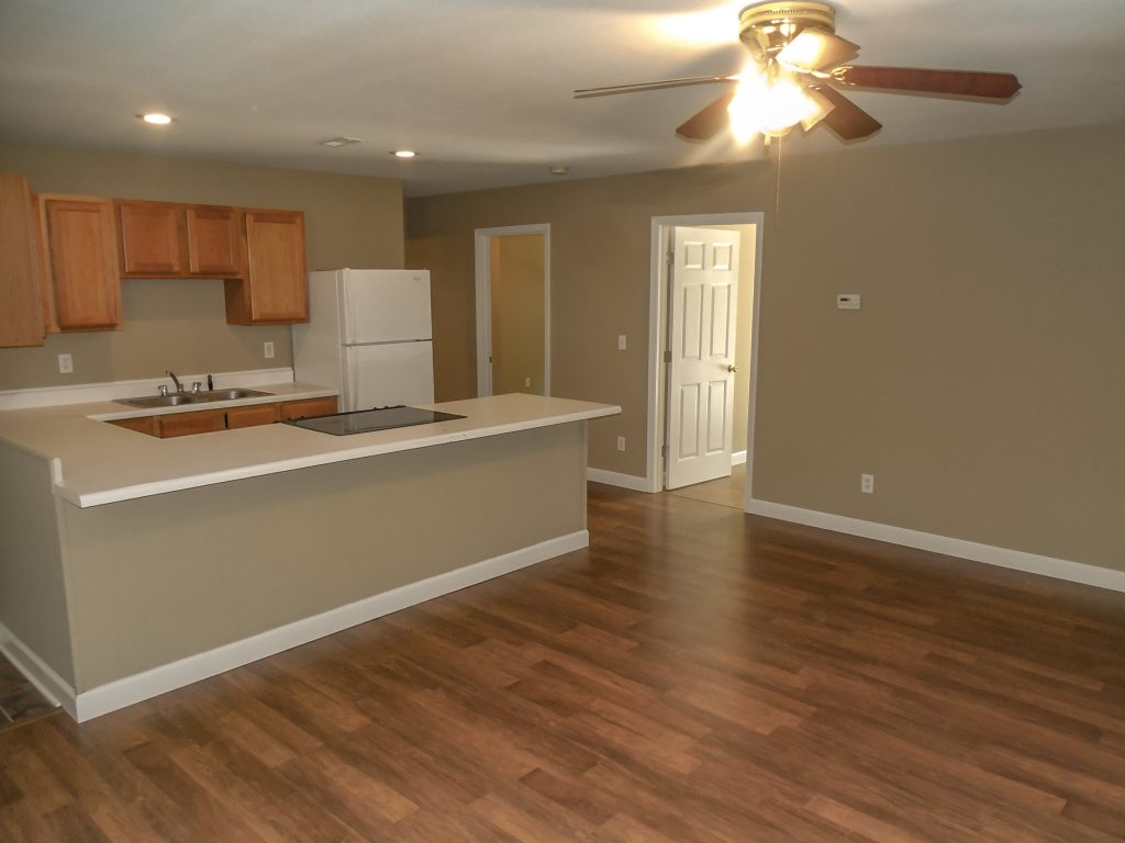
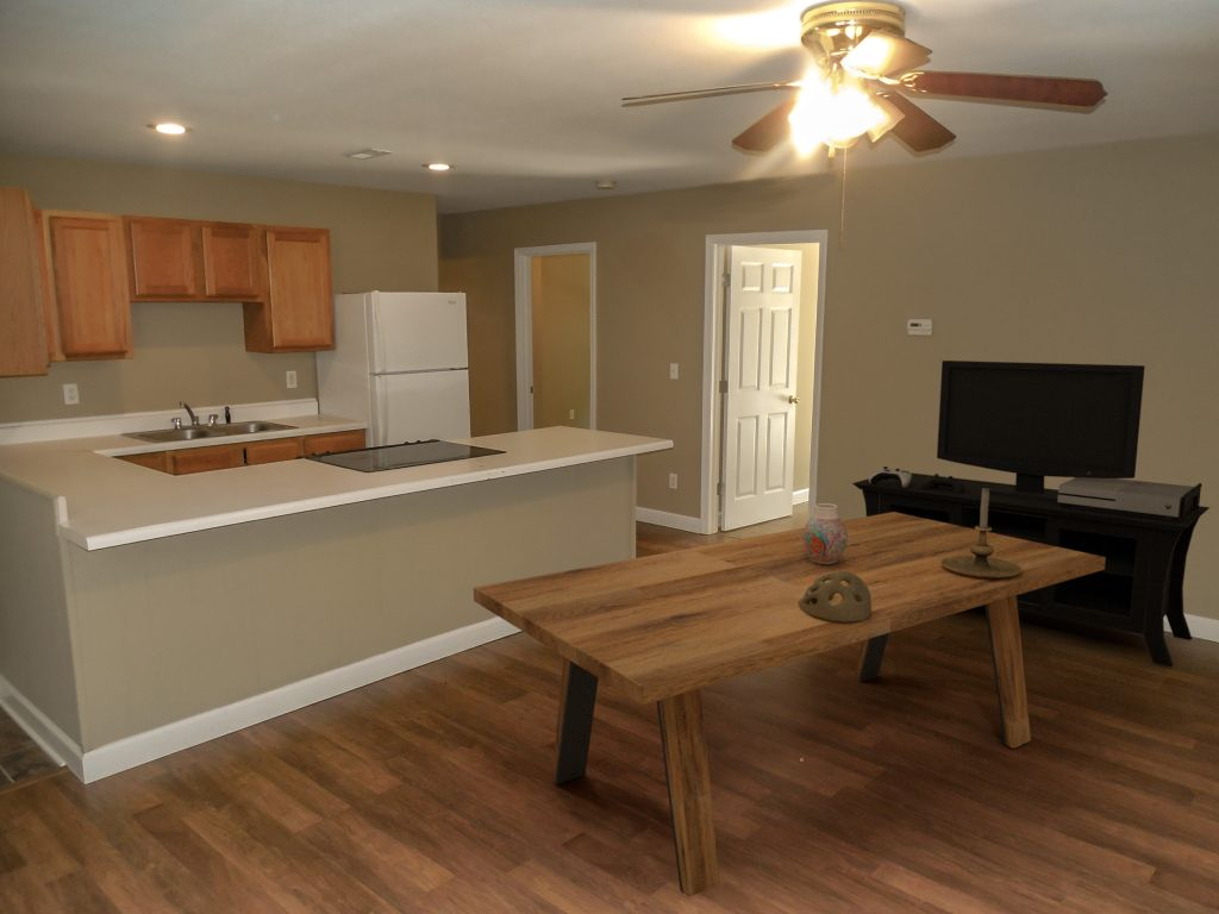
+ vase (825, 533)
+ decorative bowl (831, 588)
+ candle holder (982, 528)
+ media console (1018, 493)
+ dining table (804, 657)
